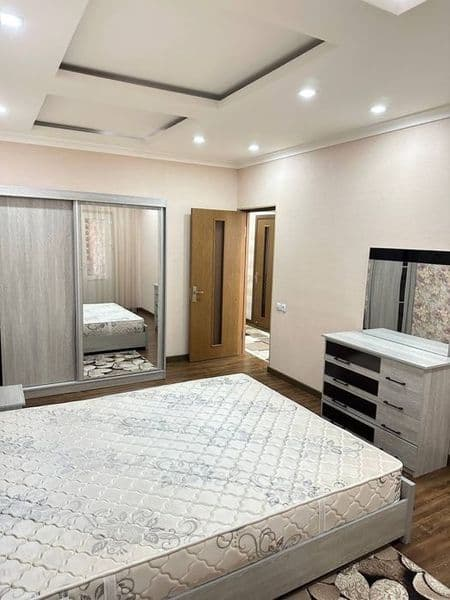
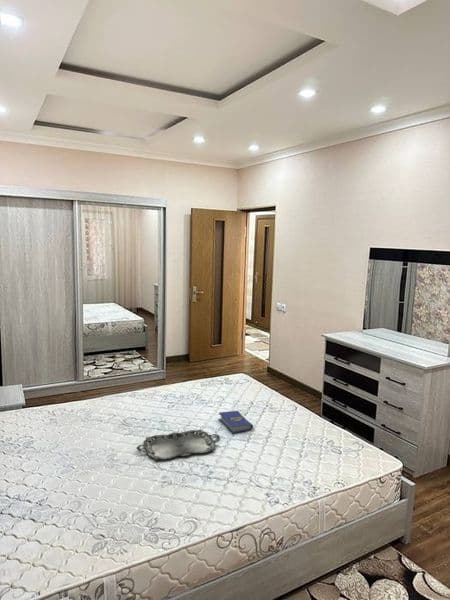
+ serving tray (179, 443)
+ hardcover book (235, 421)
